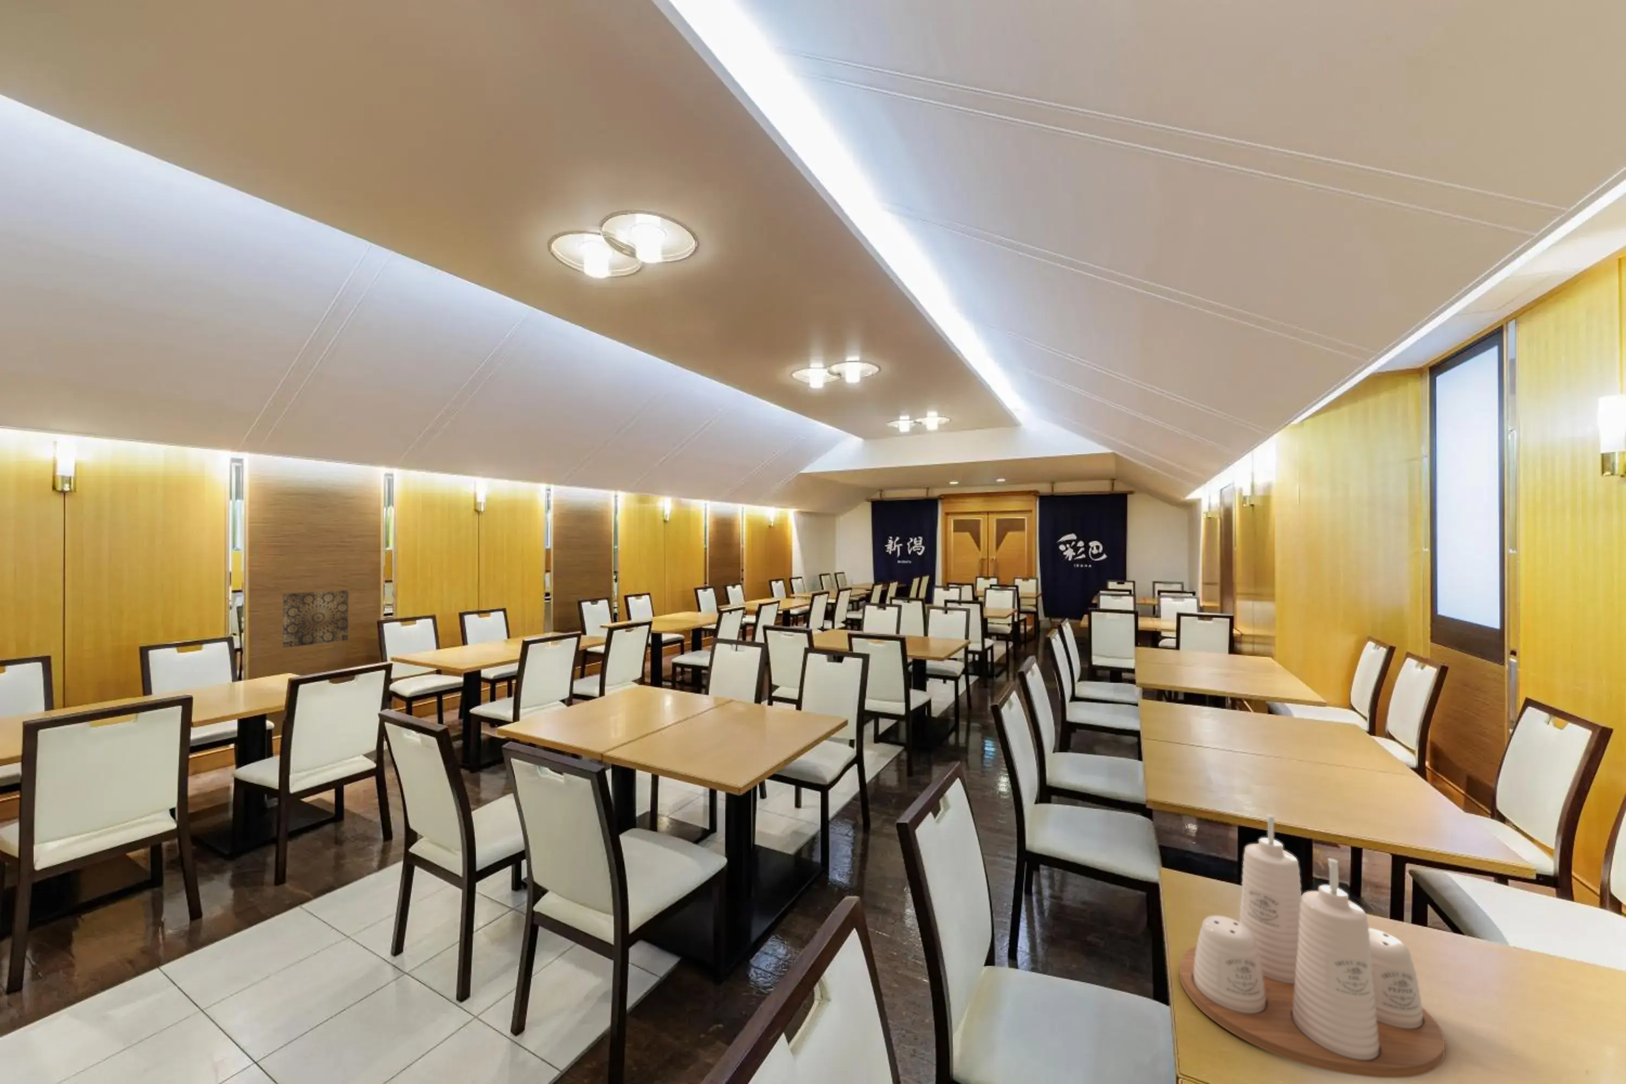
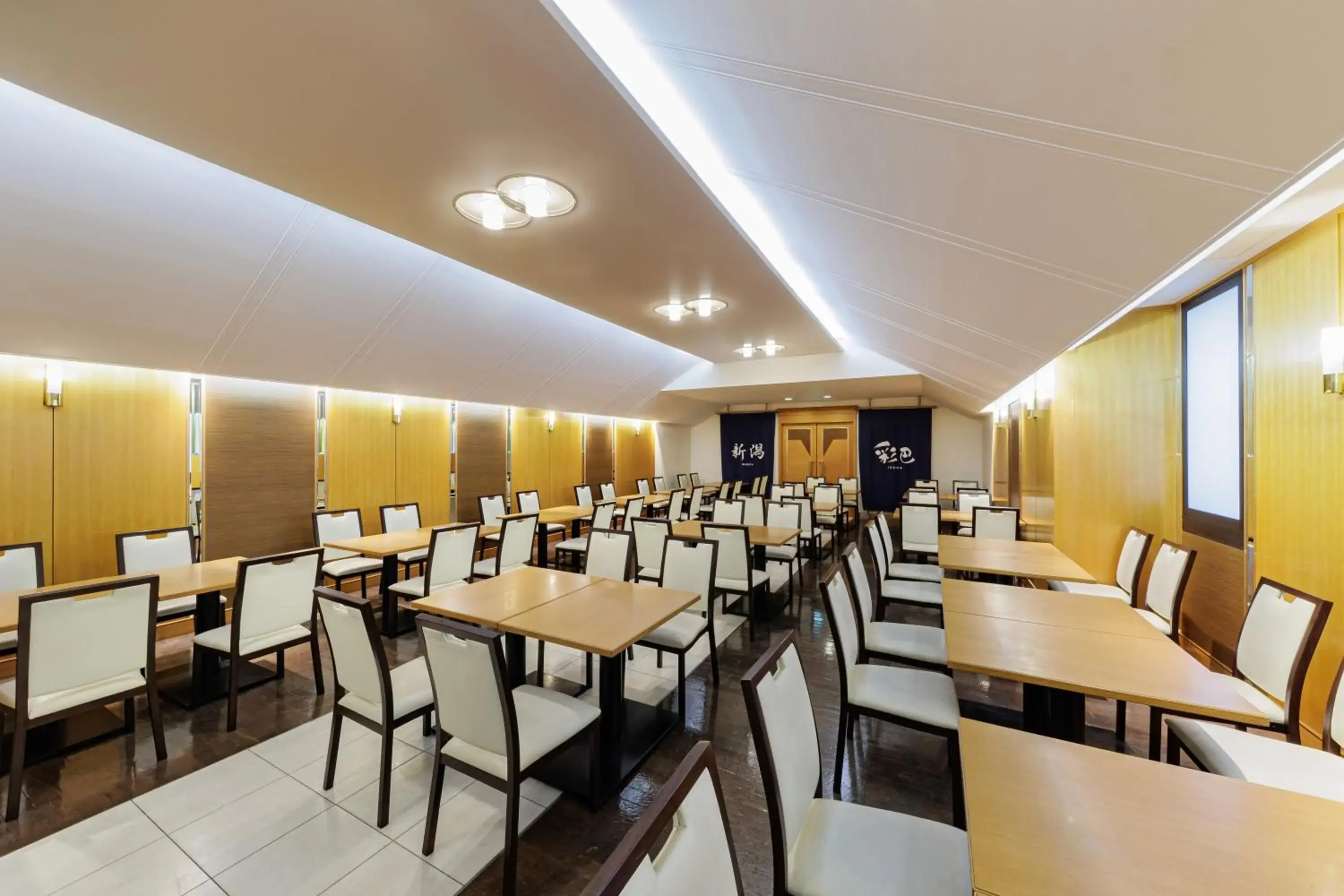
- condiment set (1301, 919)
- wall art (316, 617)
